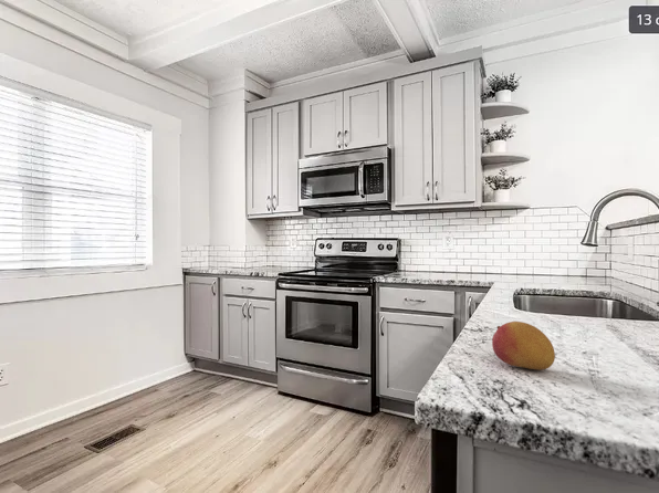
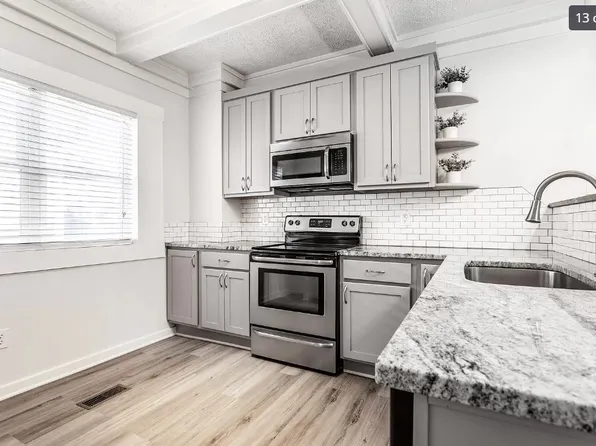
- fruit (522, 344)
